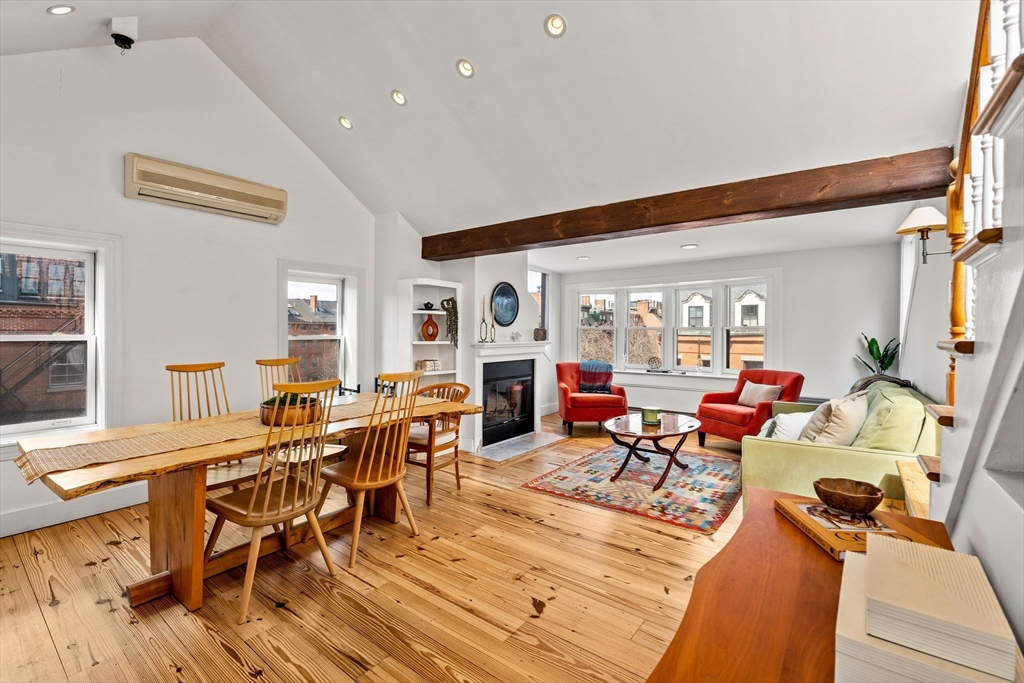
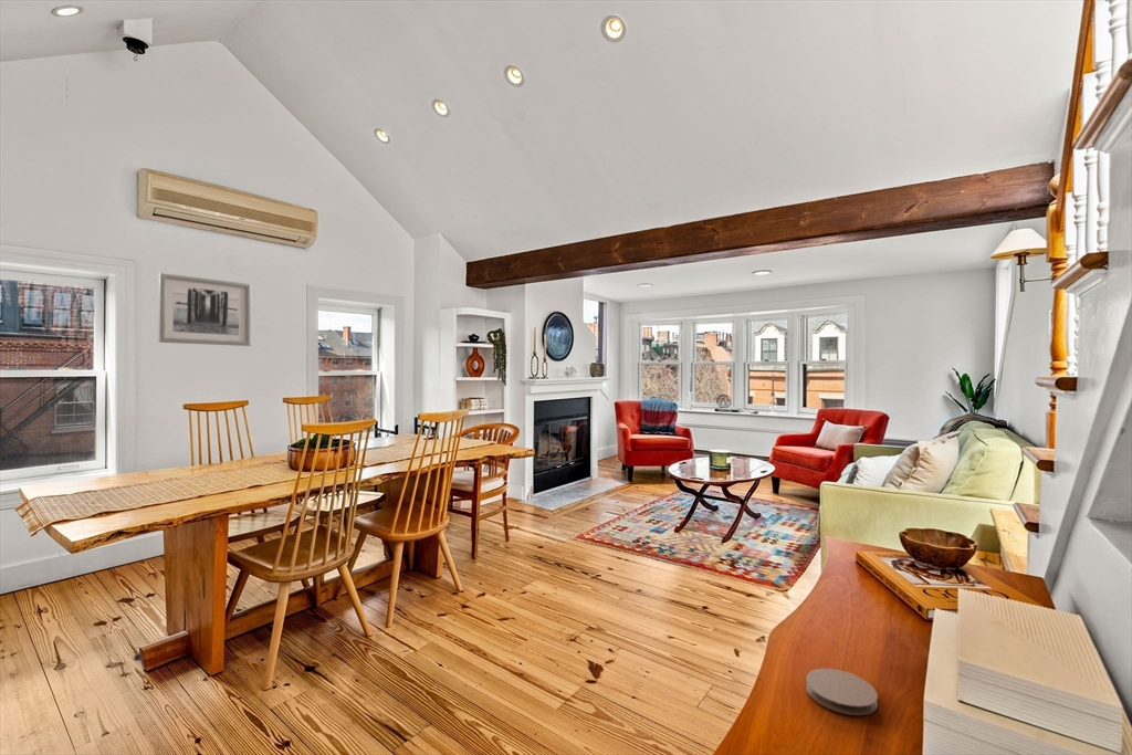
+ wall art (207, 311)
+ coaster (840, 690)
